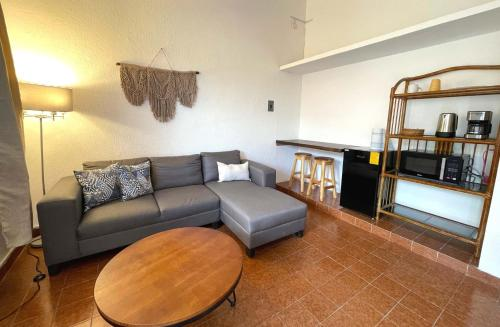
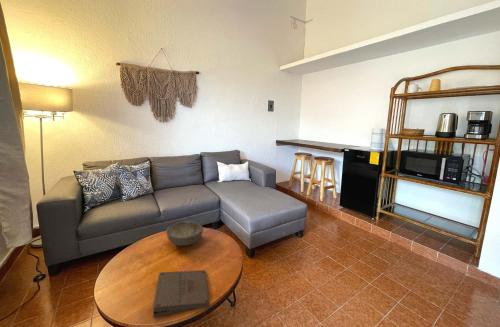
+ bowl (185, 235)
+ pizza box (182, 288)
